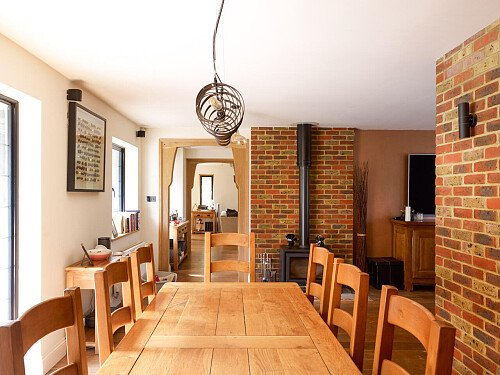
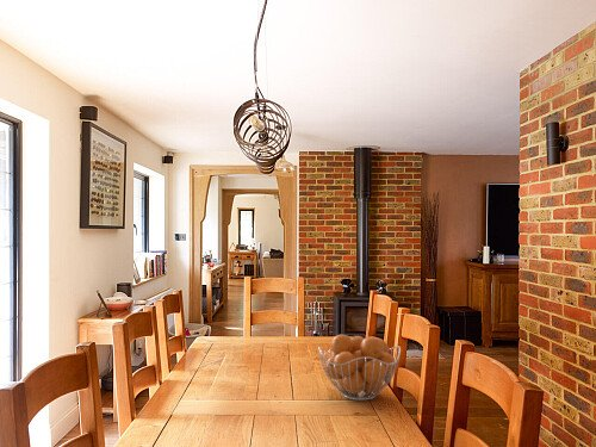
+ fruit basket (359, 365)
